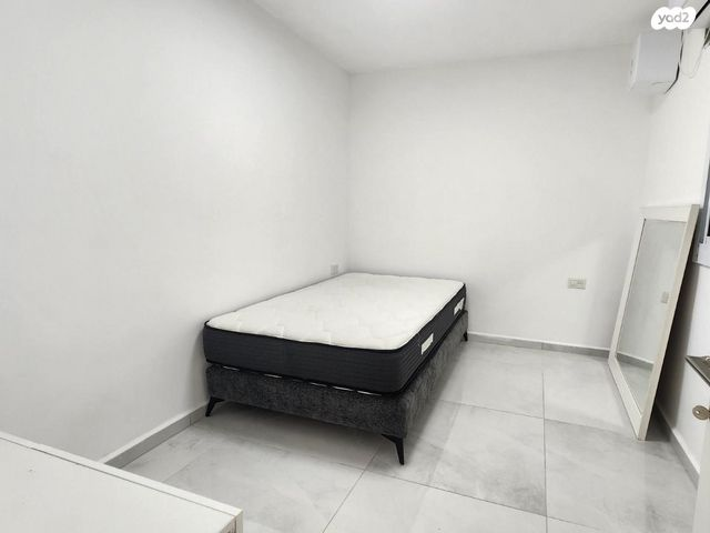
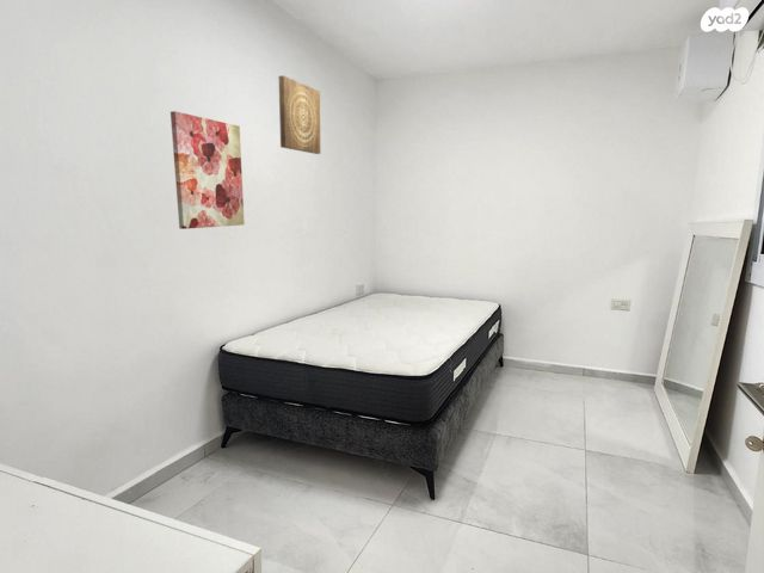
+ wall art (301, 117)
+ wall art (211, 174)
